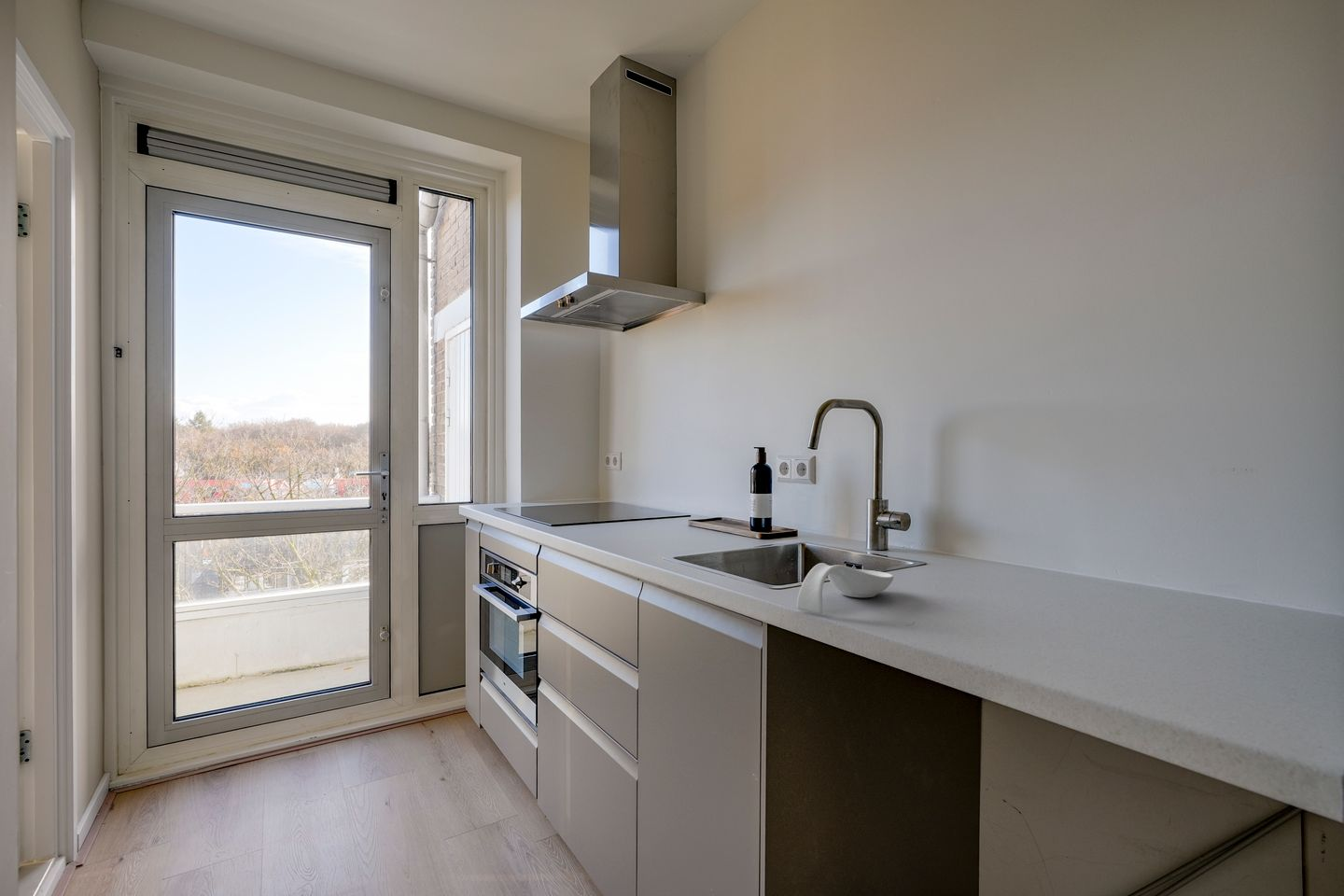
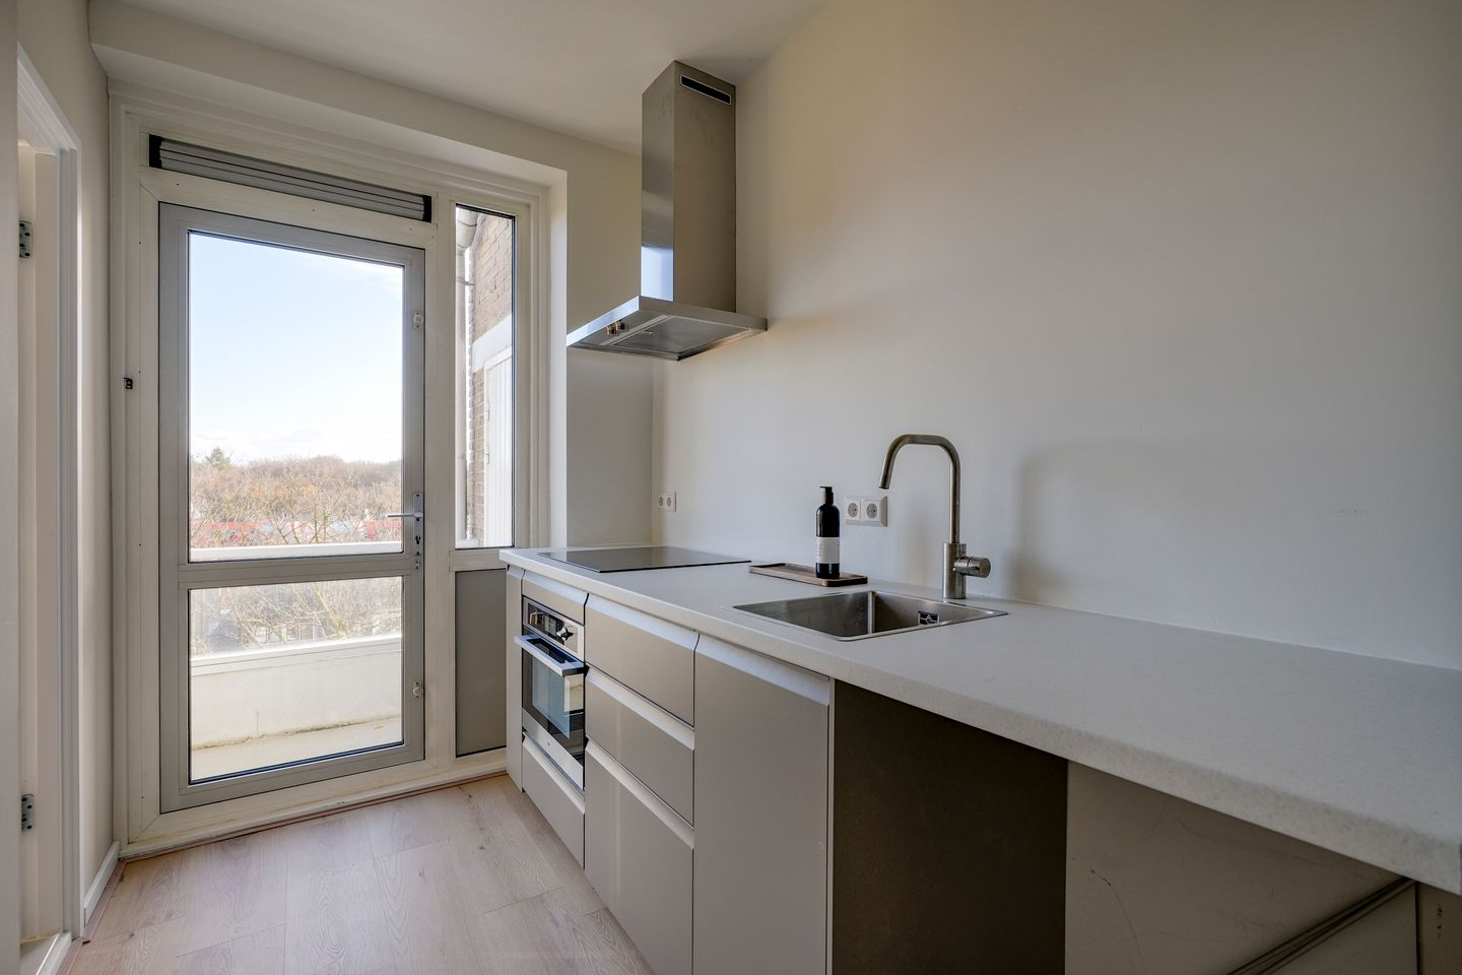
- spoon rest (844, 580)
